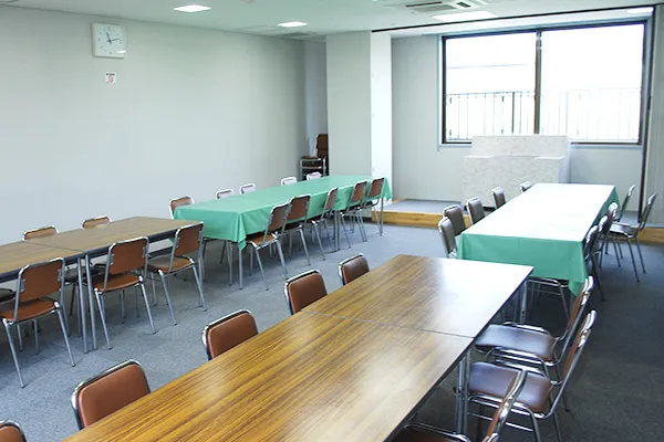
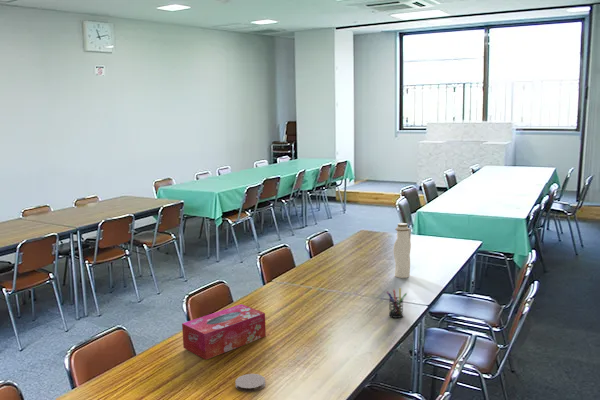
+ water bottle (402, 249)
+ tissue box (224, 330)
+ coaster (250, 382)
+ pen holder (397, 301)
